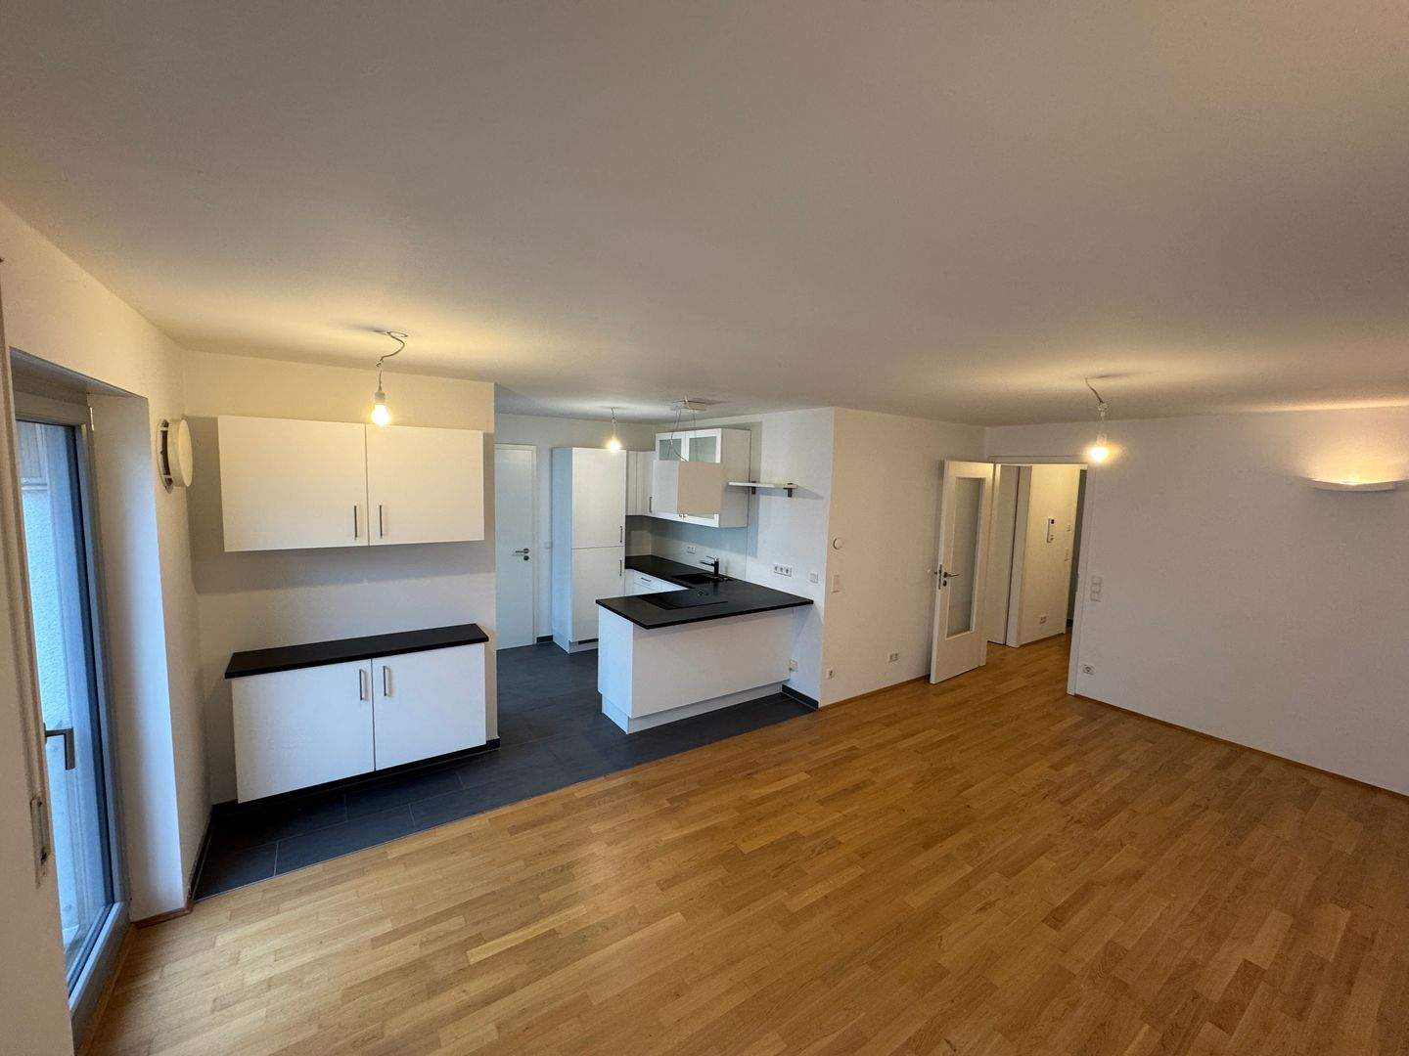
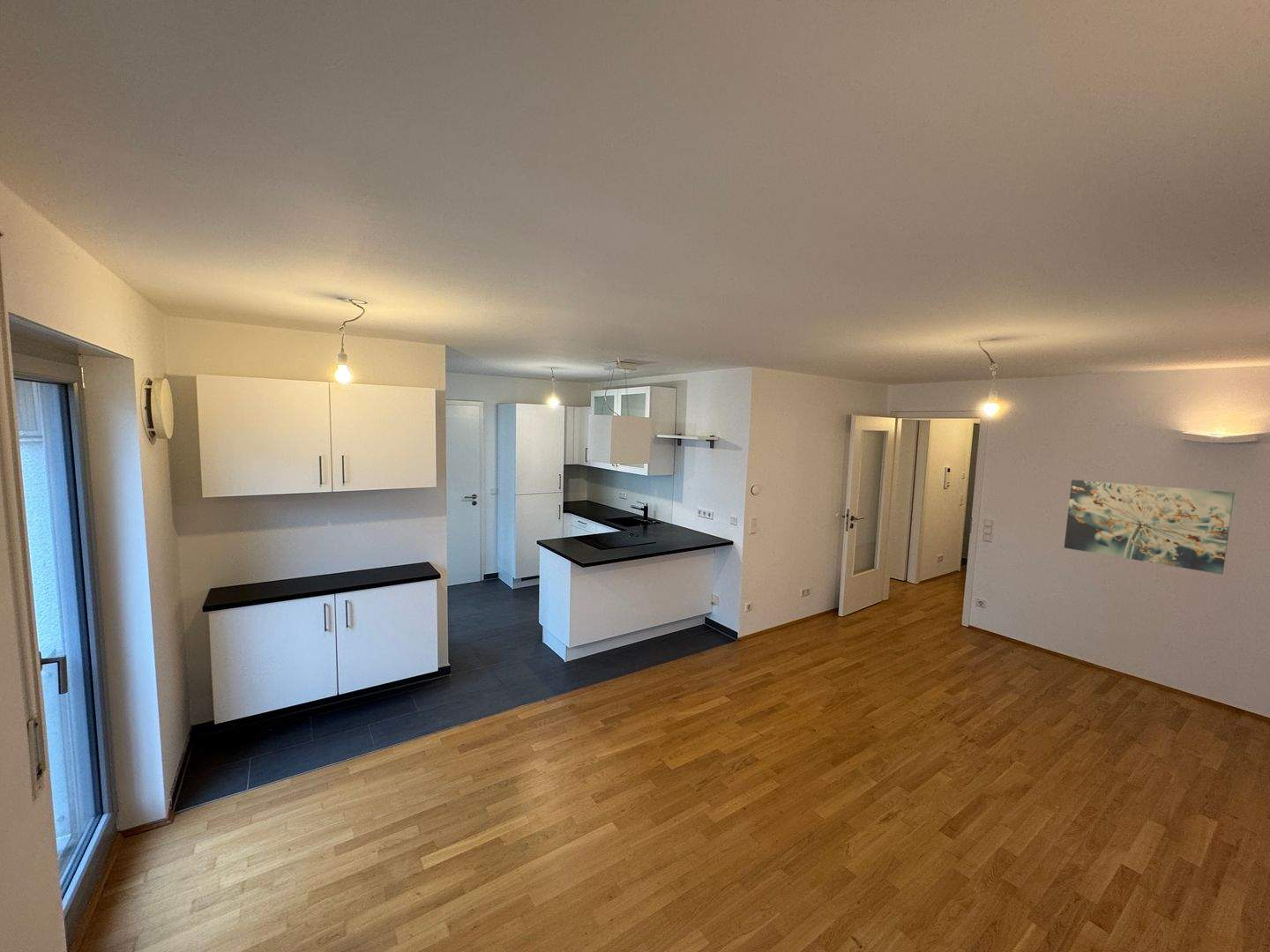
+ wall art (1140, 523)
